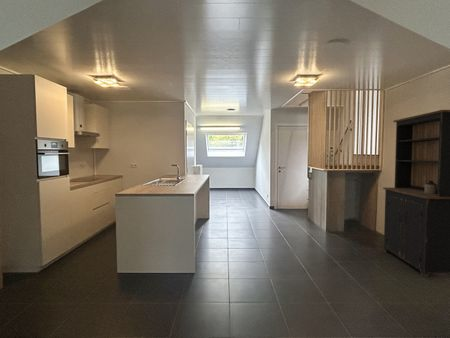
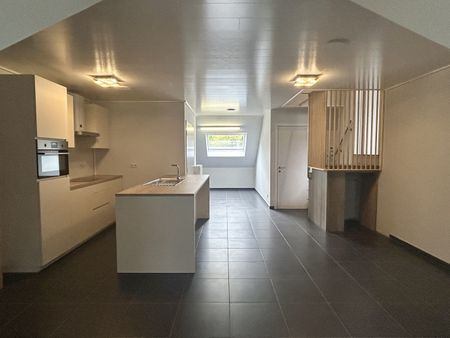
- bookshelf (417, 190)
